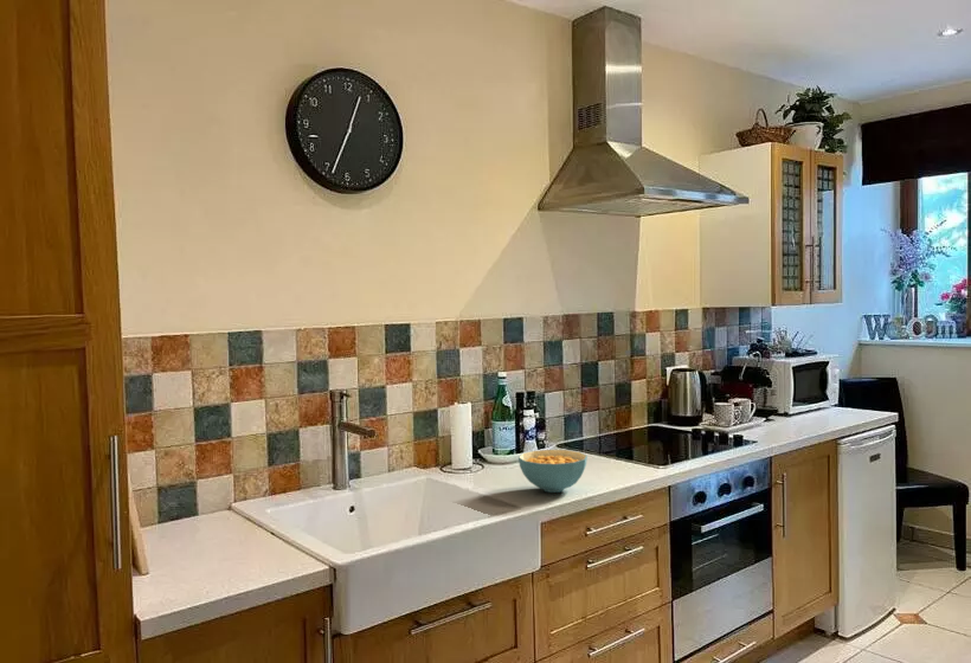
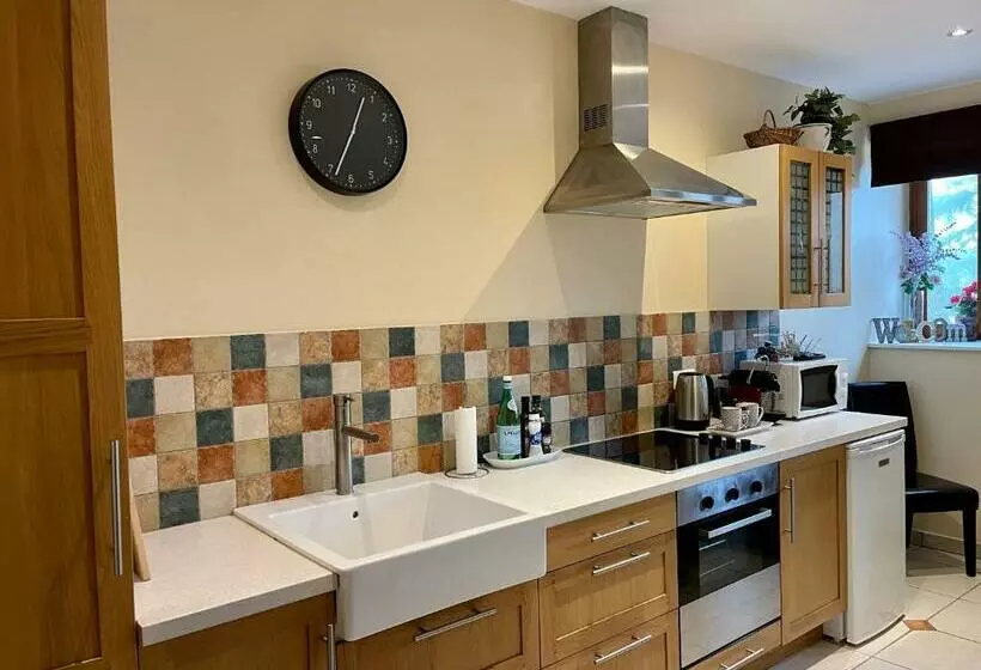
- cereal bowl (553, 472)
